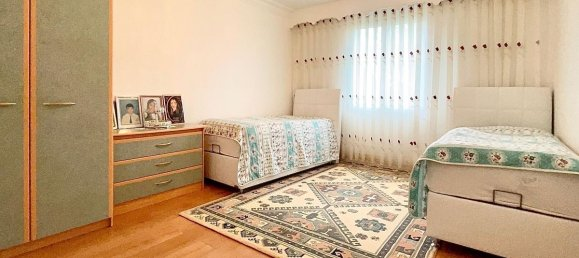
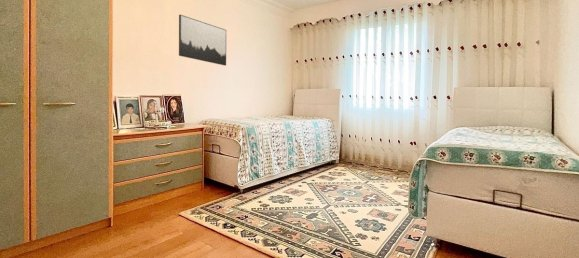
+ wall art (204, 41)
